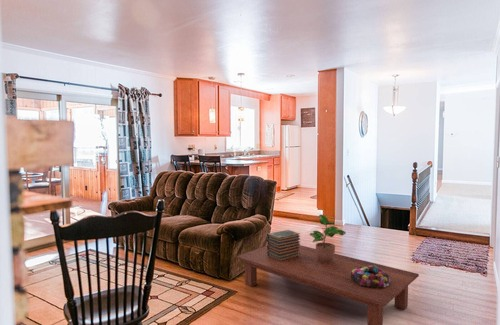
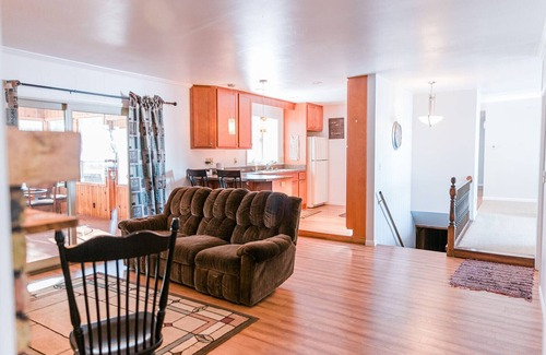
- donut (370, 274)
- book stack (283, 244)
- potted plant (325, 237)
- coffee table (320, 279)
